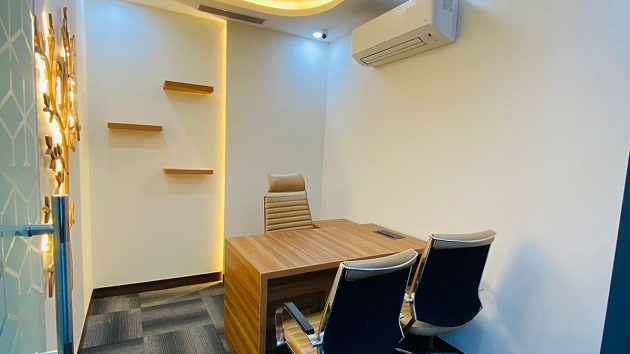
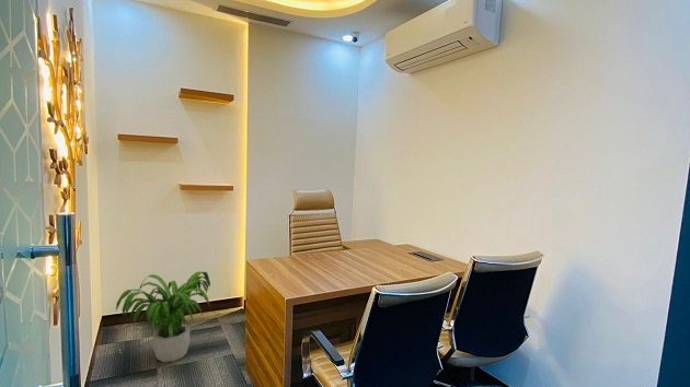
+ potted plant (168, 318)
